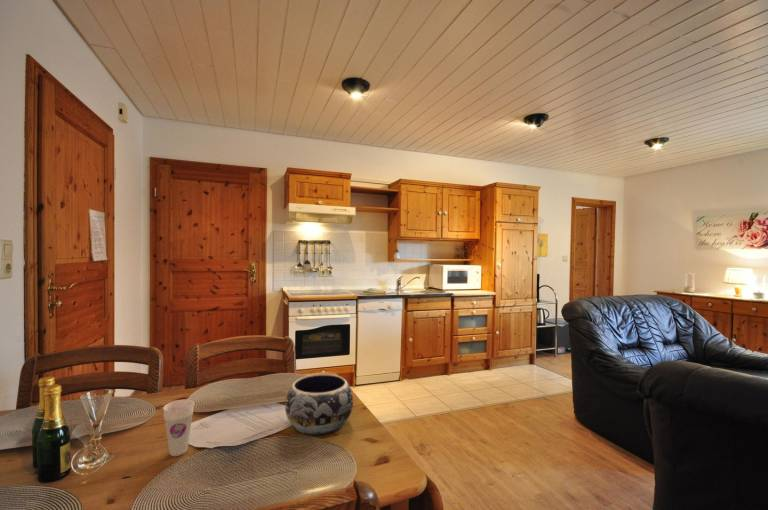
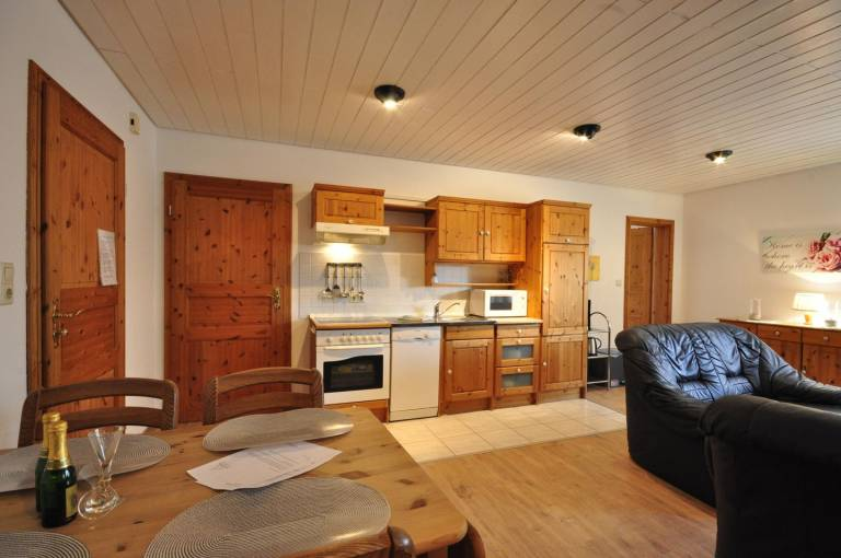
- cup (178, 428)
- decorative bowl (319, 402)
